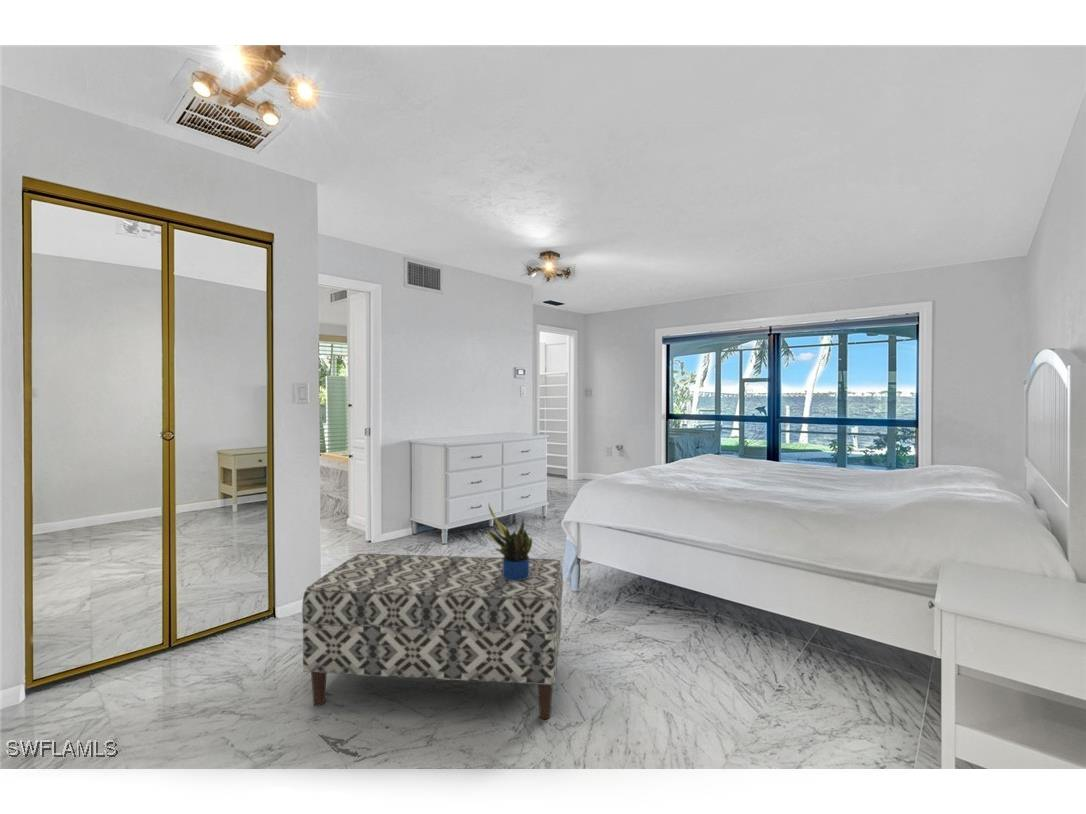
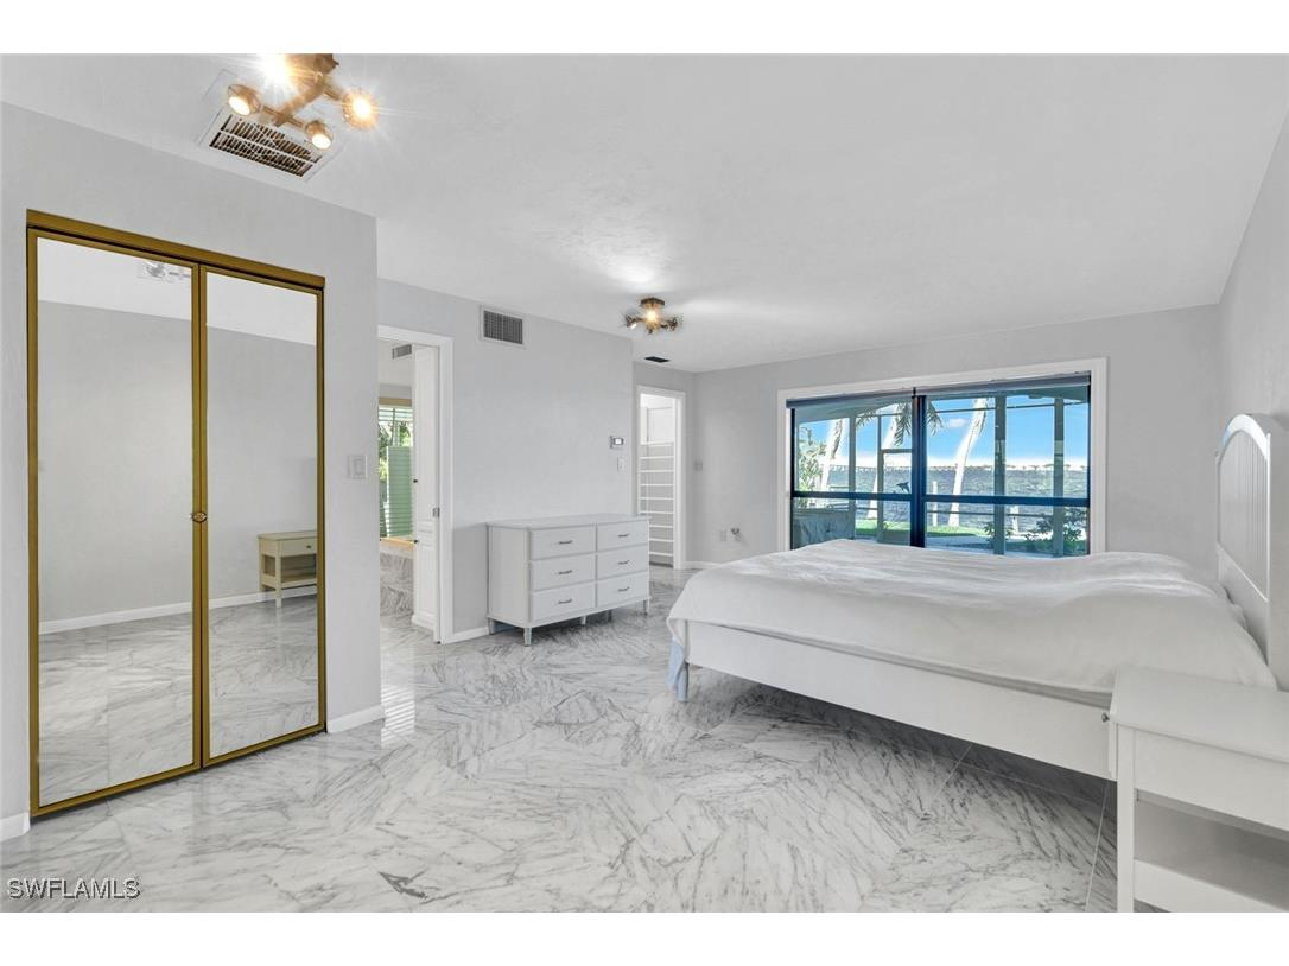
- potted plant (507, 541)
- bench (443, 627)
